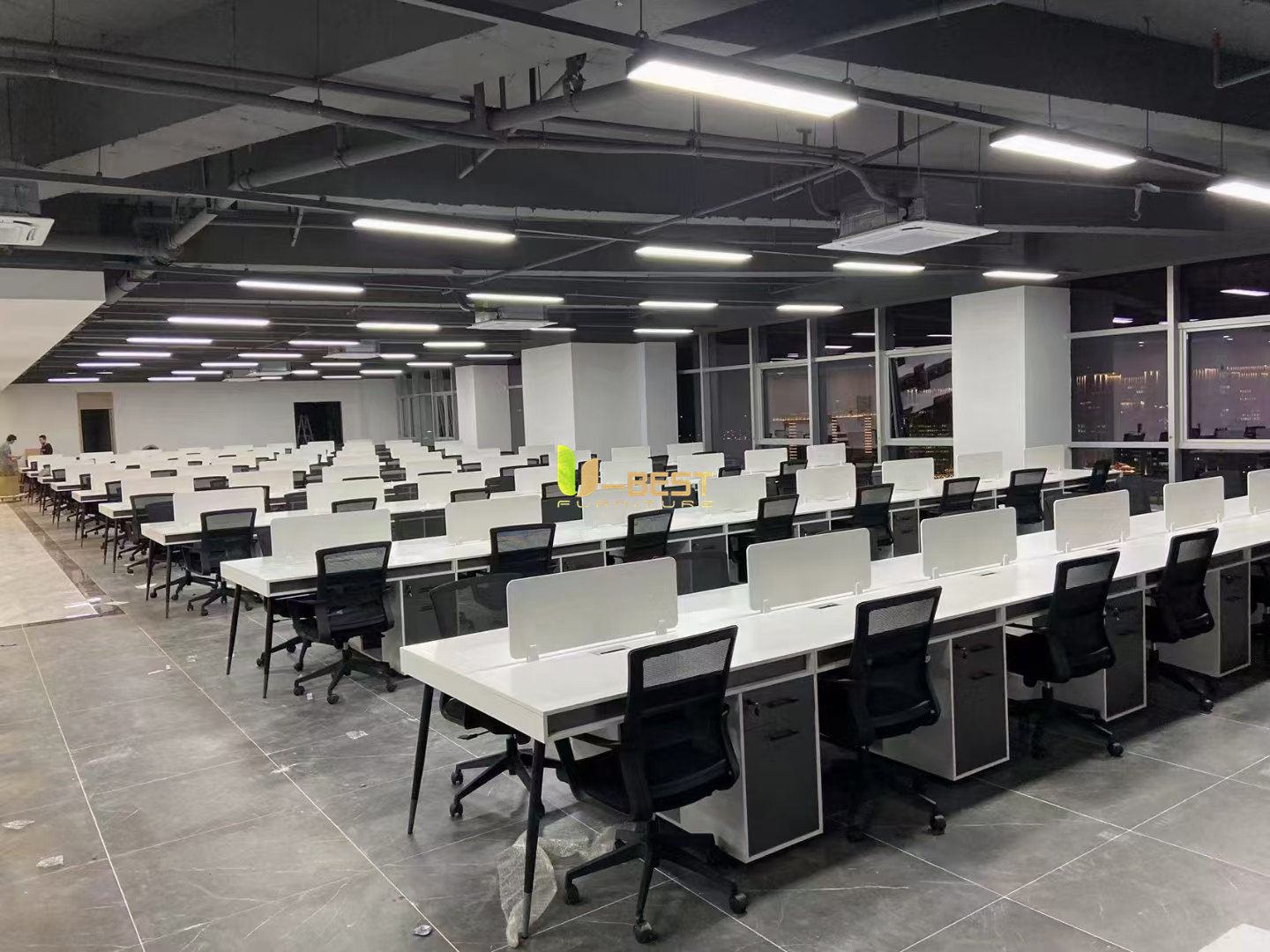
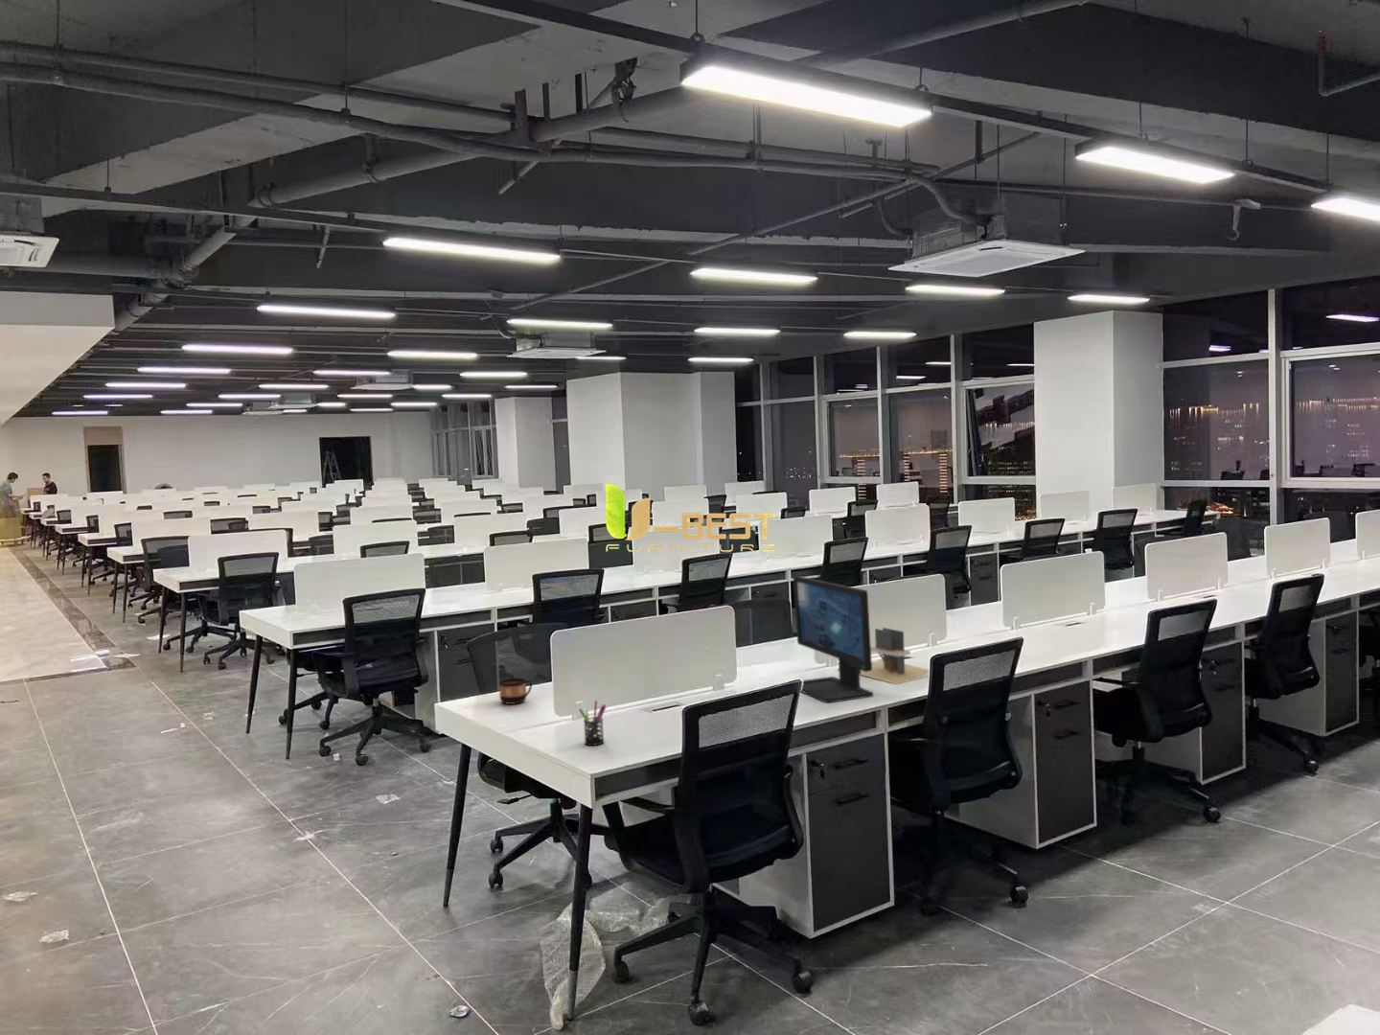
+ computer monitor (831, 636)
+ cup (514, 691)
+ pen holder (591, 722)
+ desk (889, 651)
